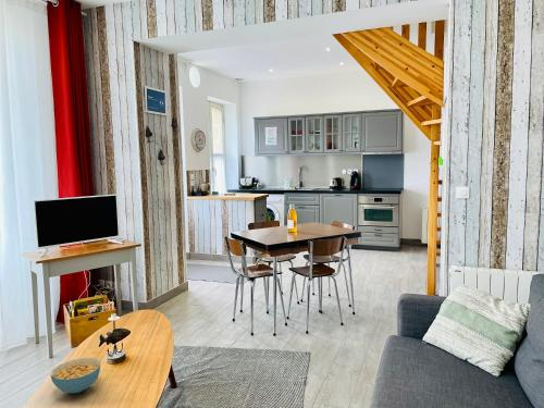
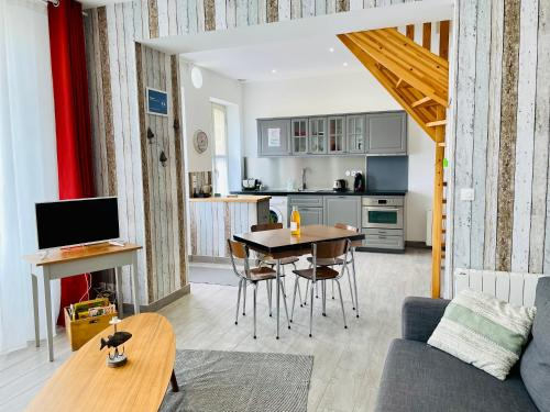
- cereal bowl (76, 379)
